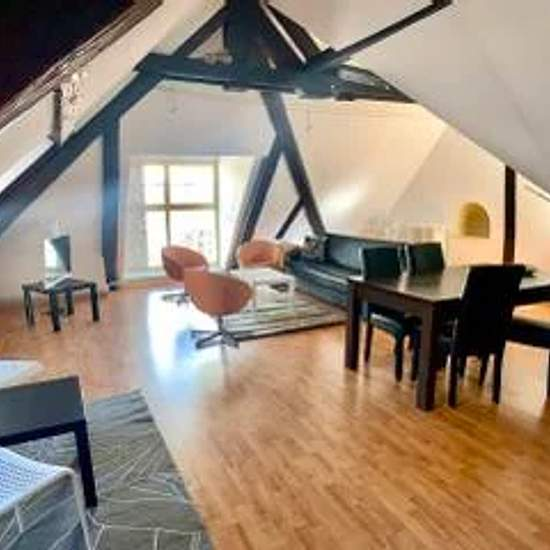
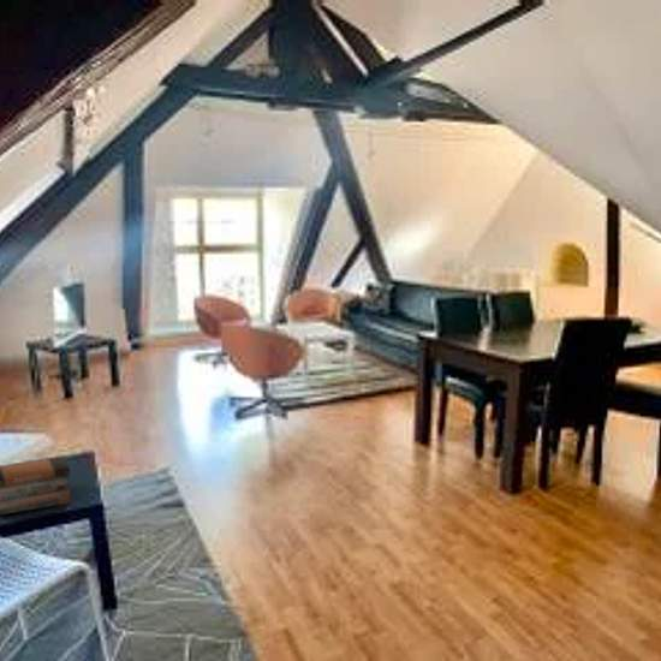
+ book stack (29, 484)
